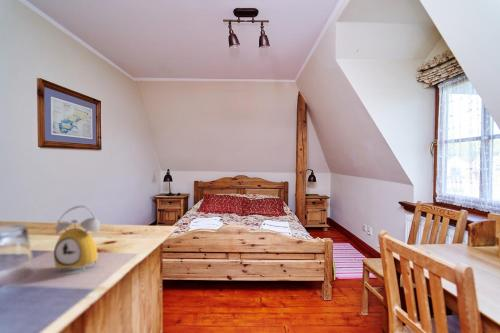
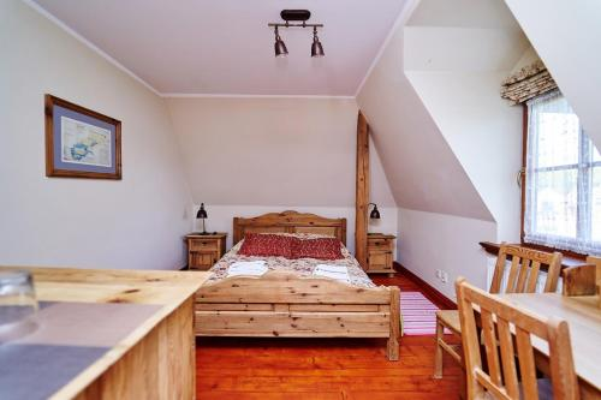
- alarm clock (82, 234)
